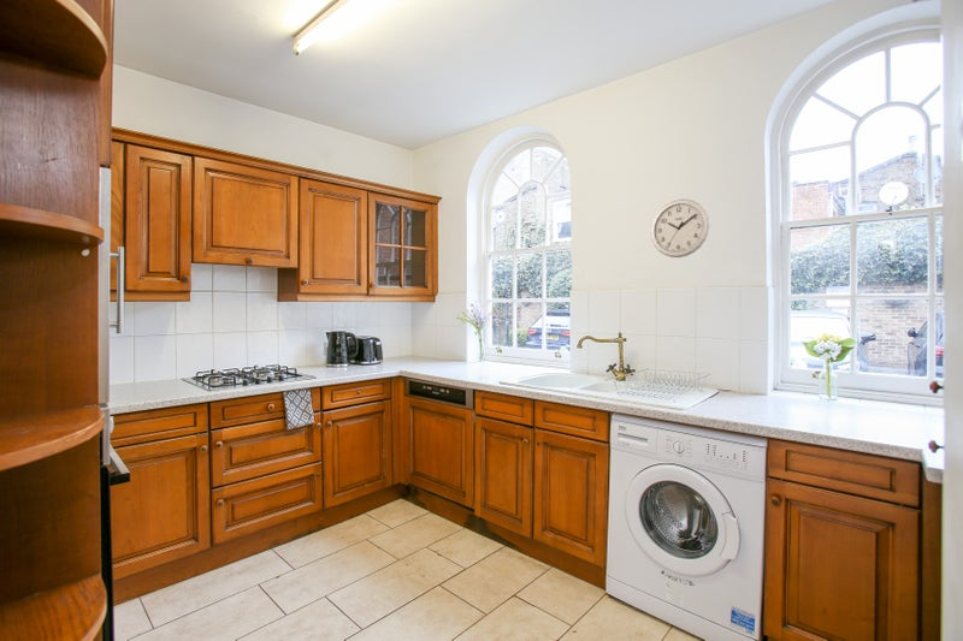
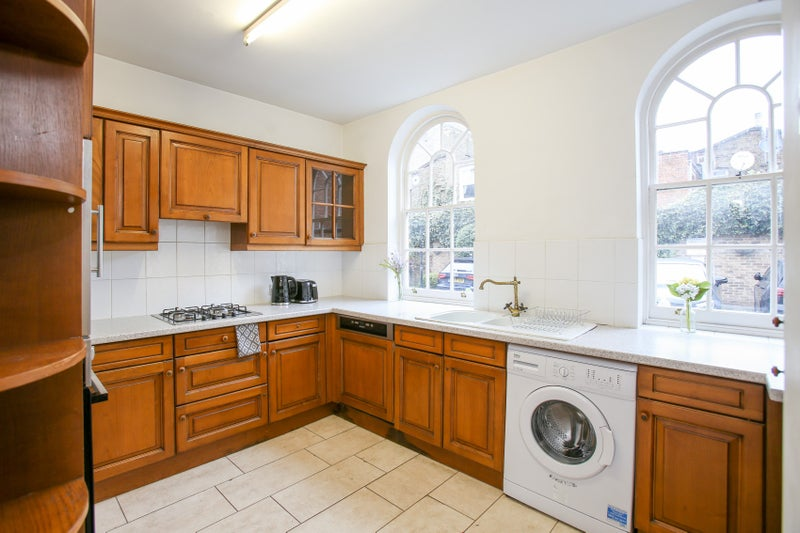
- wall clock (678, 227)
